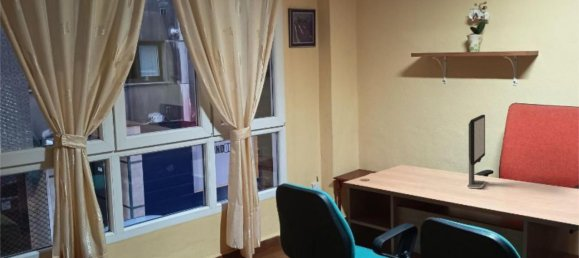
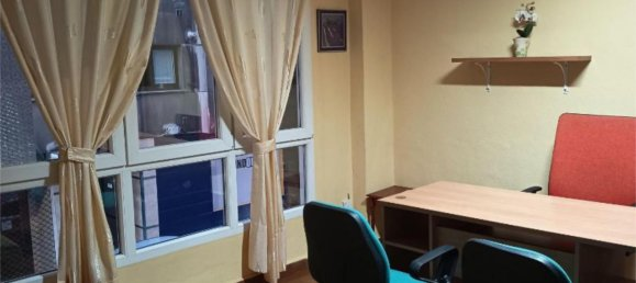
- computer monitor (476, 150)
